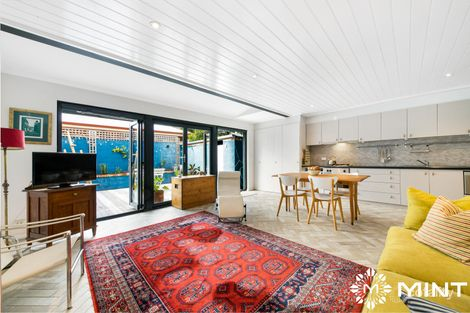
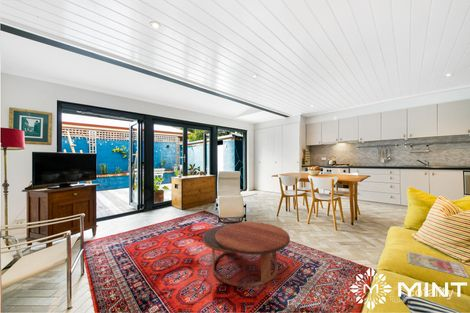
+ coffee table (245, 249)
+ magazine (434, 263)
